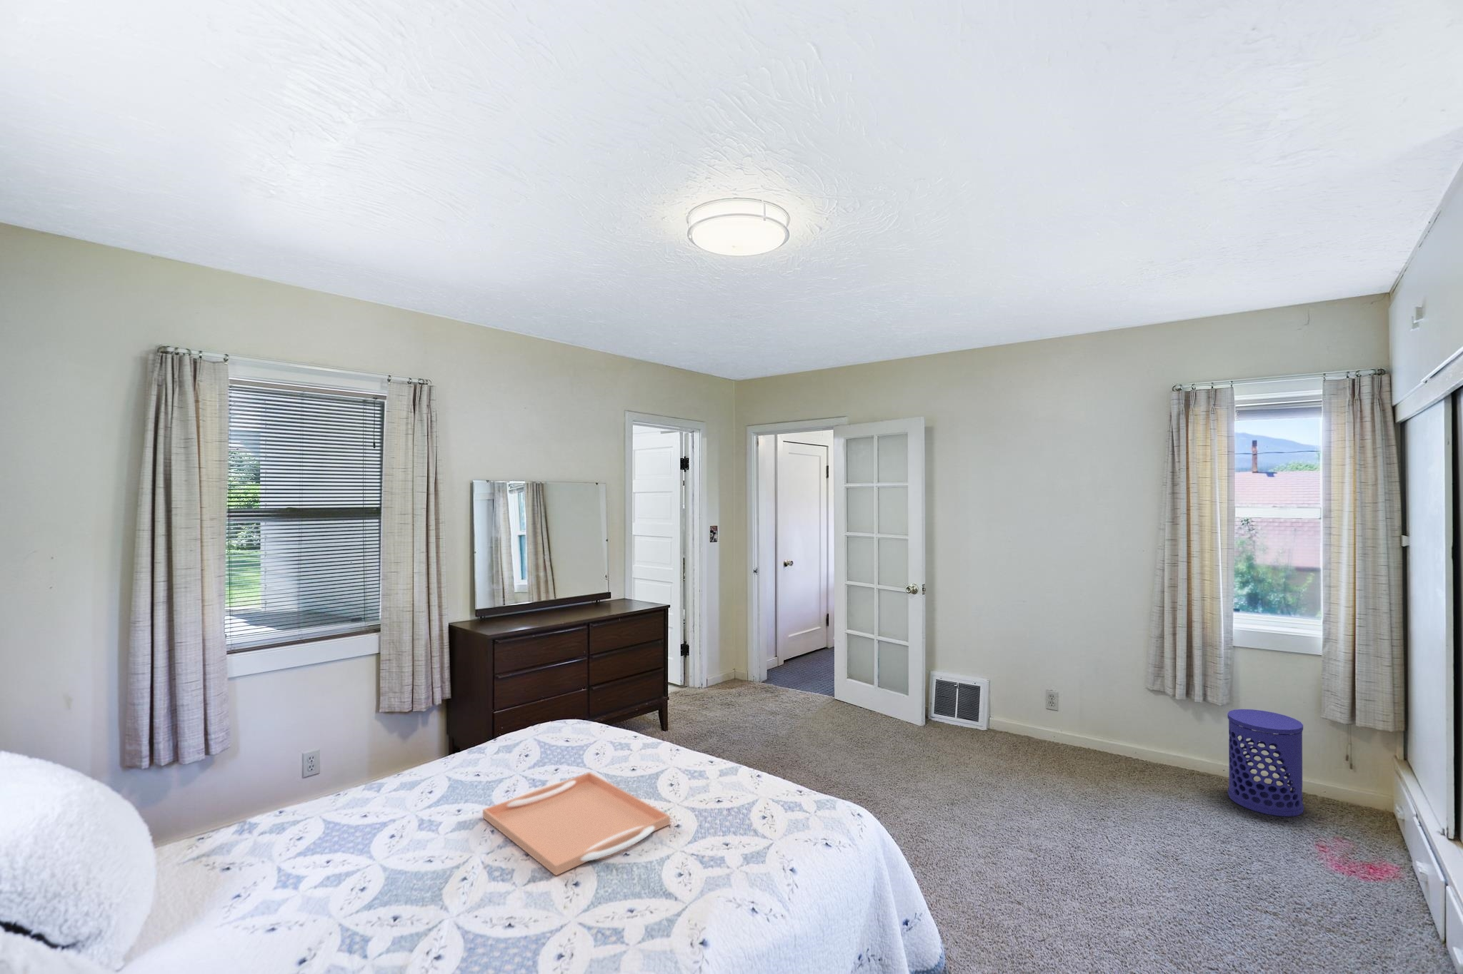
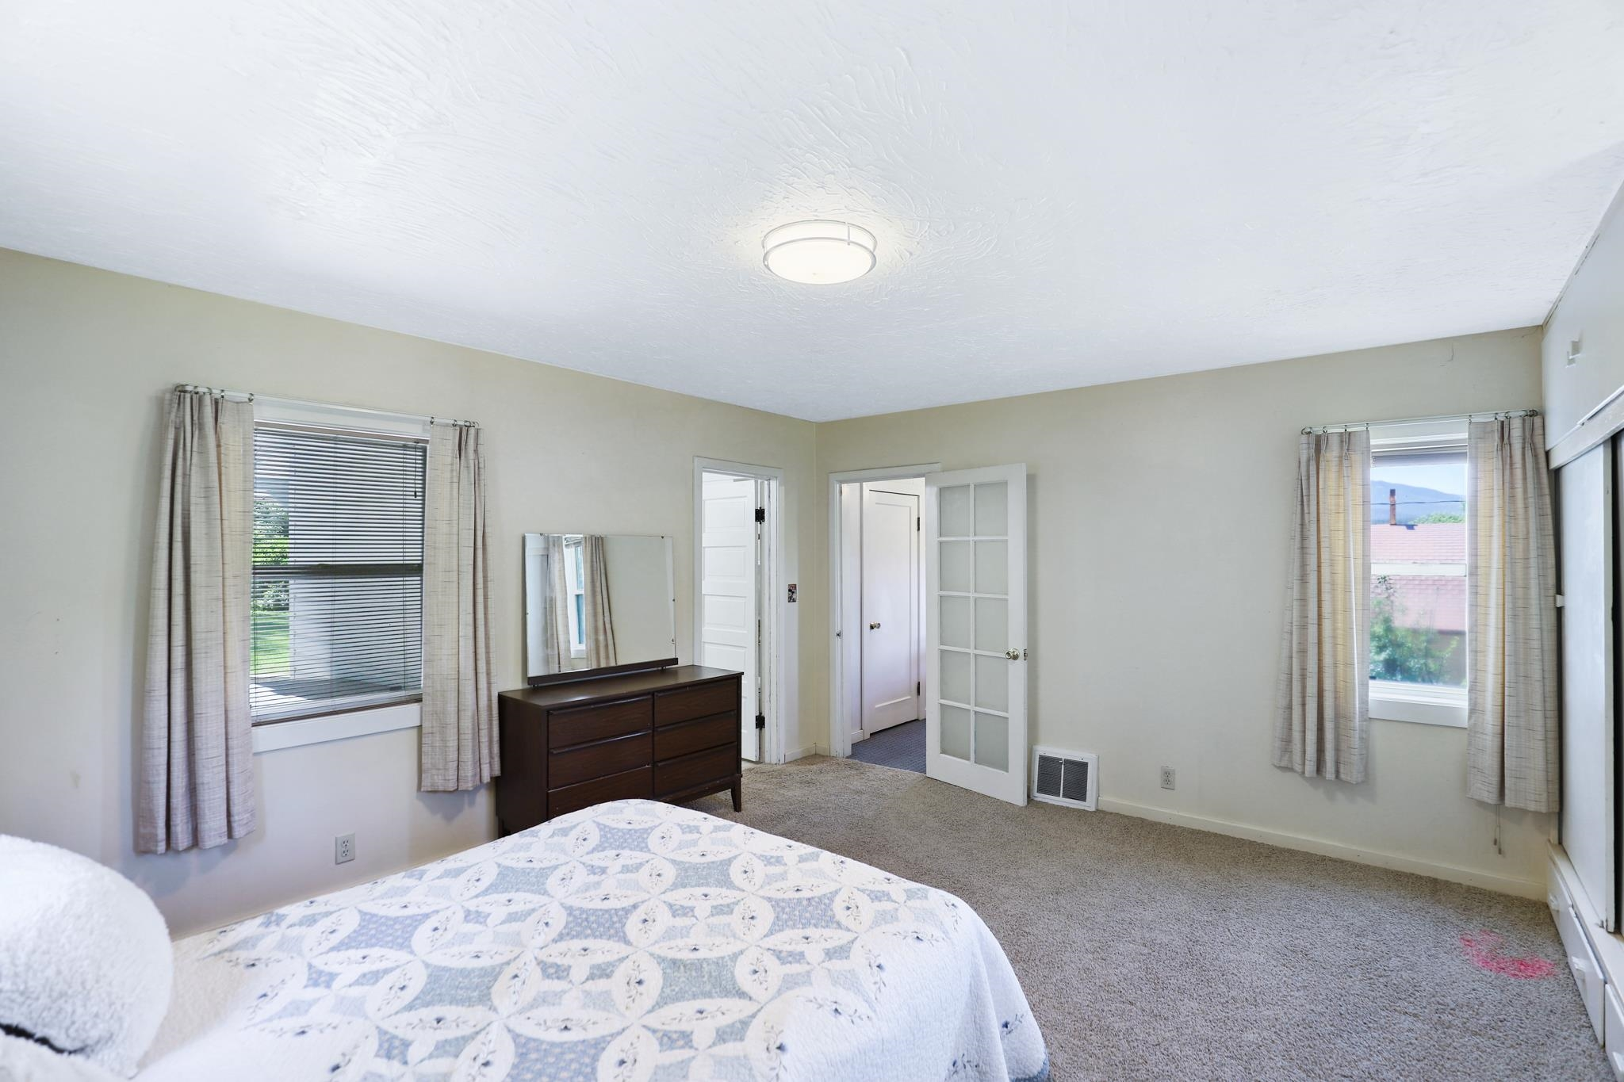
- serving tray (575, 816)
- waste bin (1264, 760)
